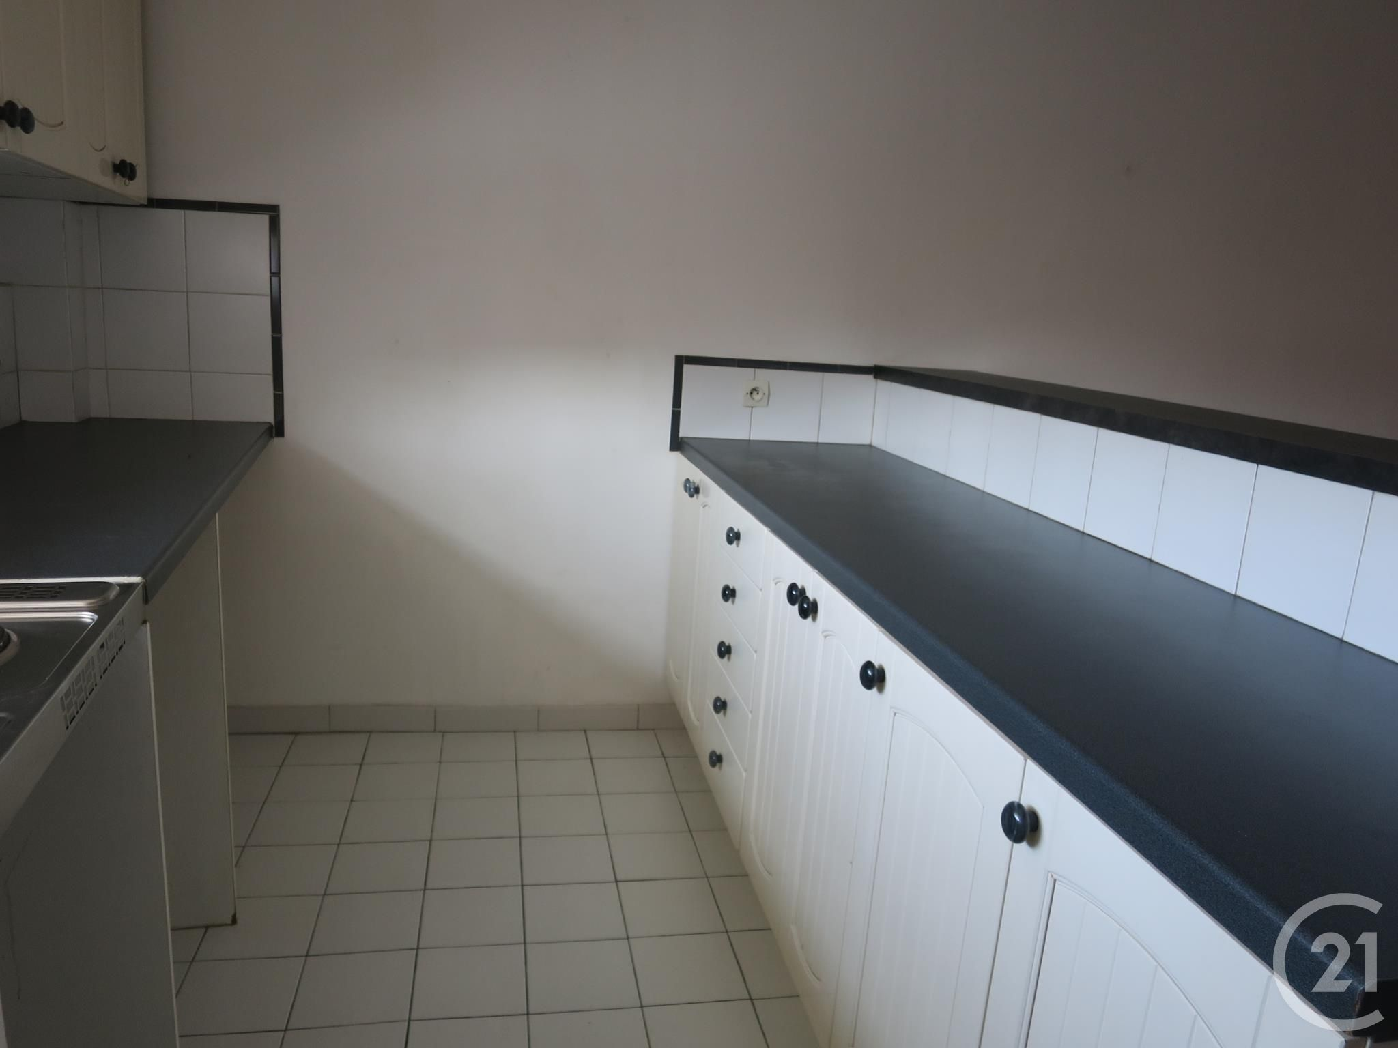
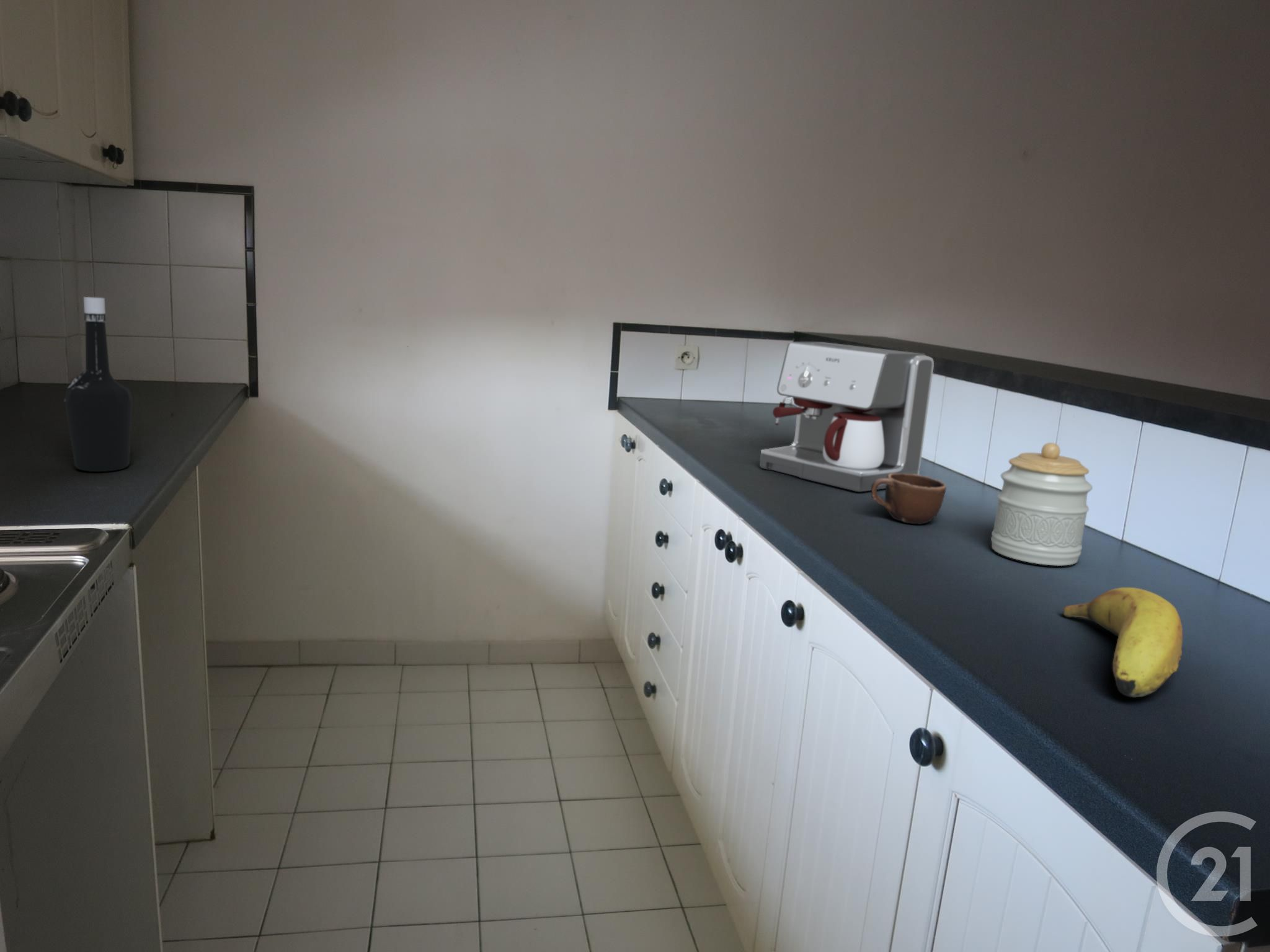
+ coffee maker (844, 412)
+ jar (1042, 499)
+ bottle (98, 384)
+ mug (910, 500)
+ fruit (1106, 625)
